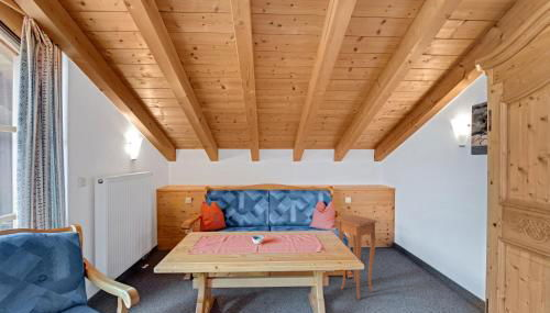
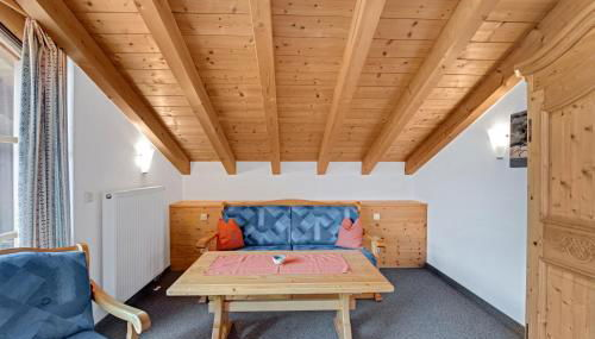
- side table (356, 255)
